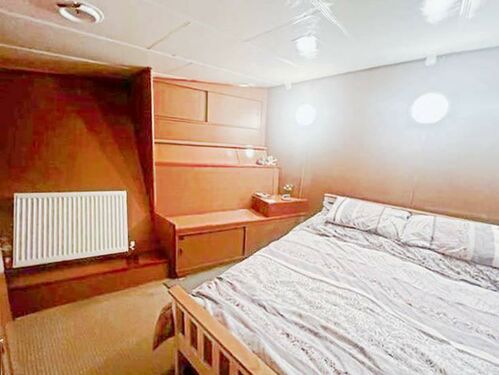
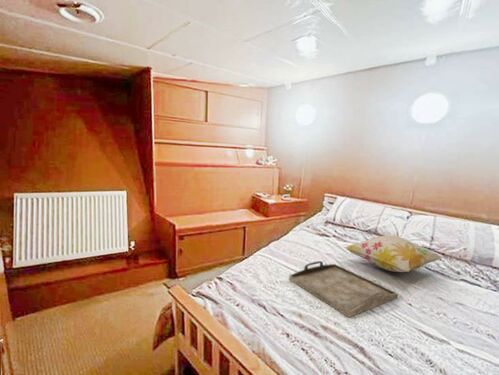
+ serving tray (340, 282)
+ decorative pillow (392, 252)
